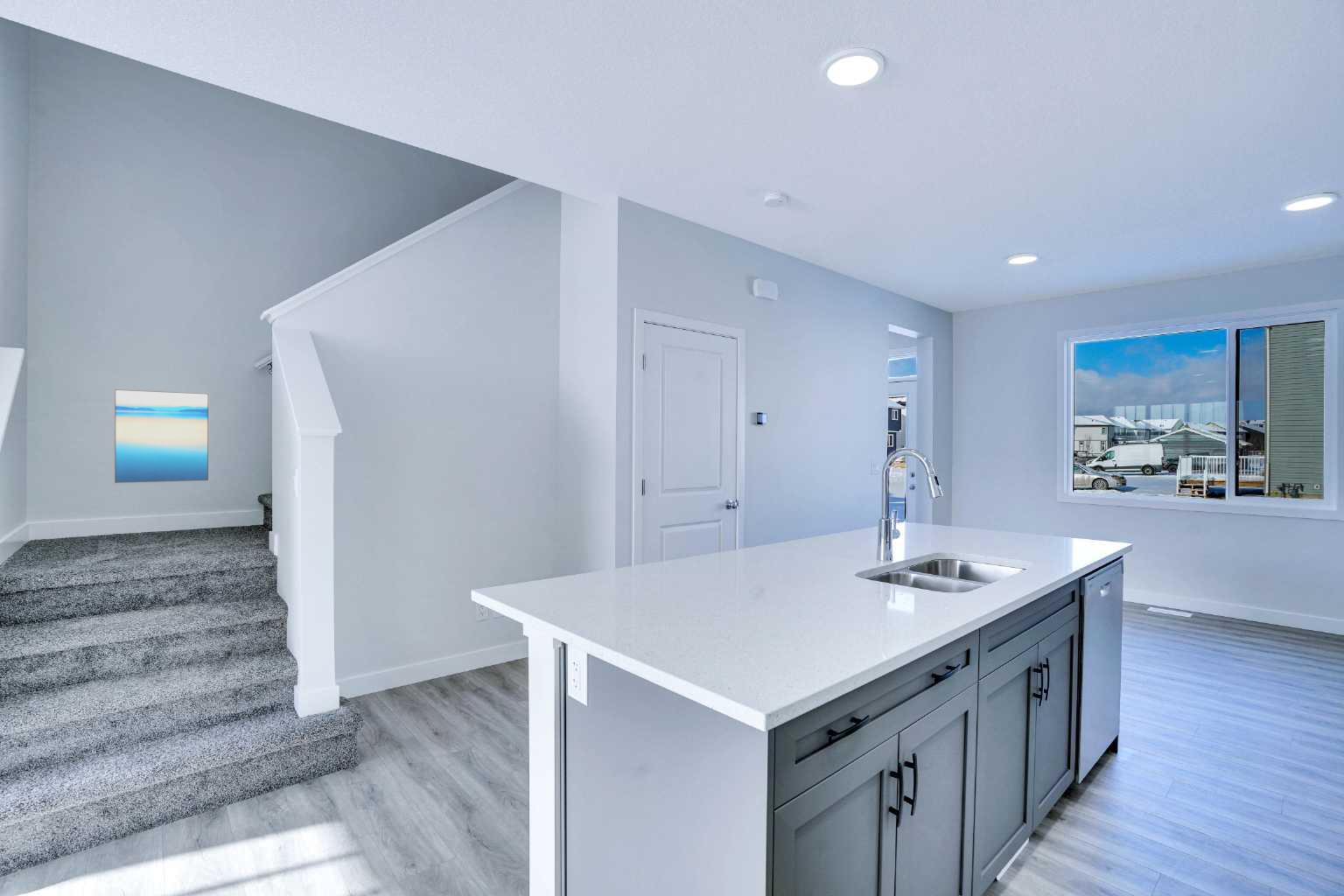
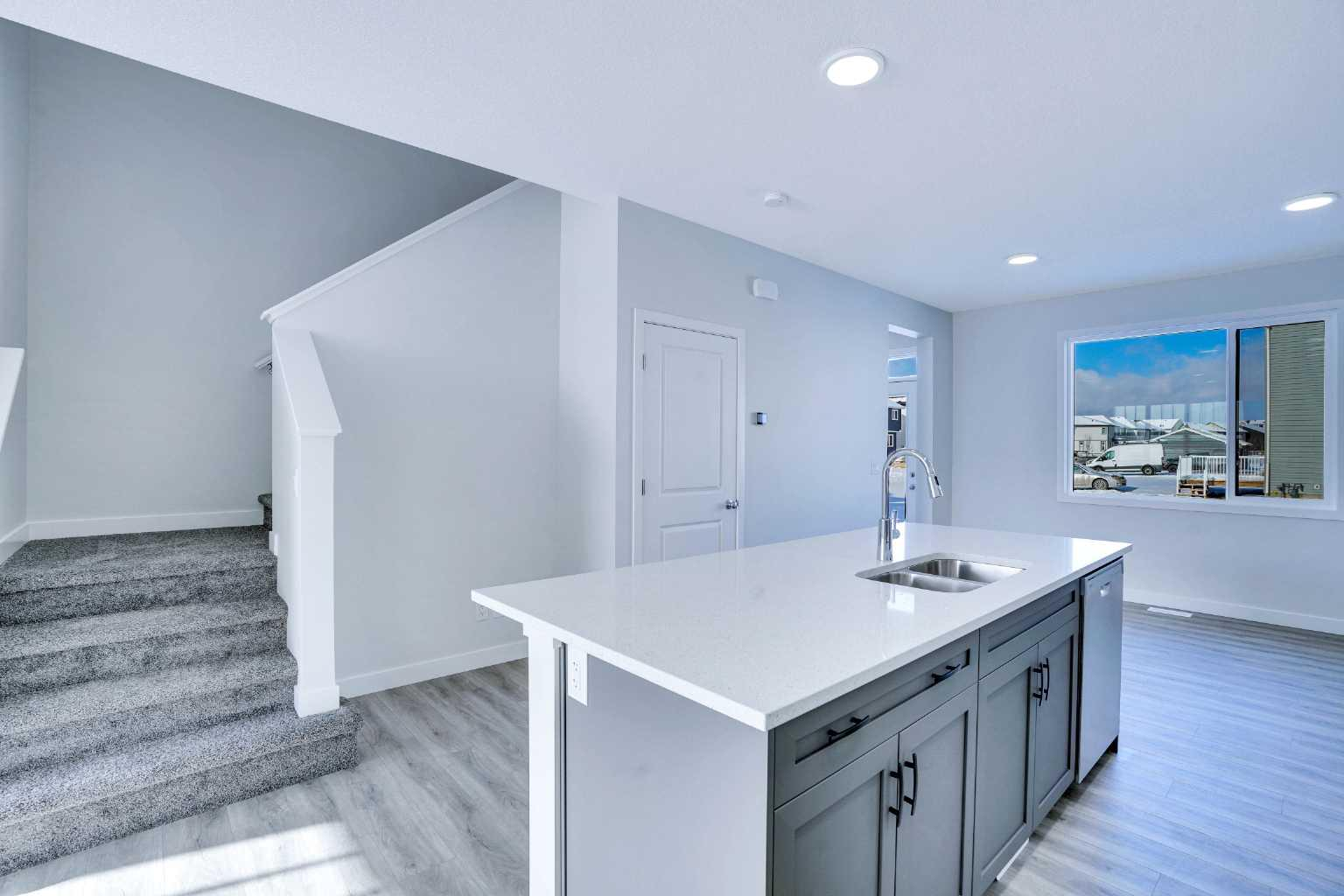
- wall art (163, 437)
